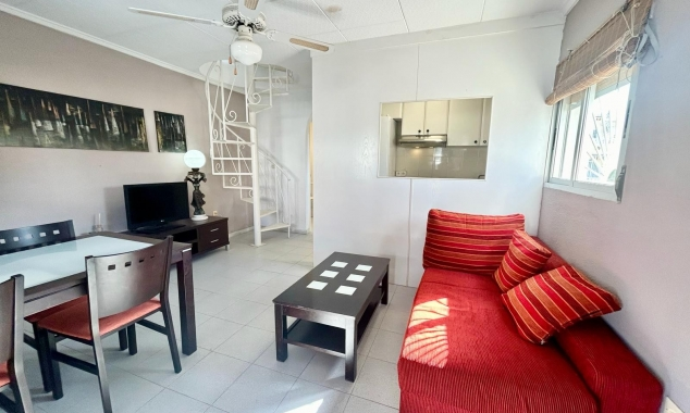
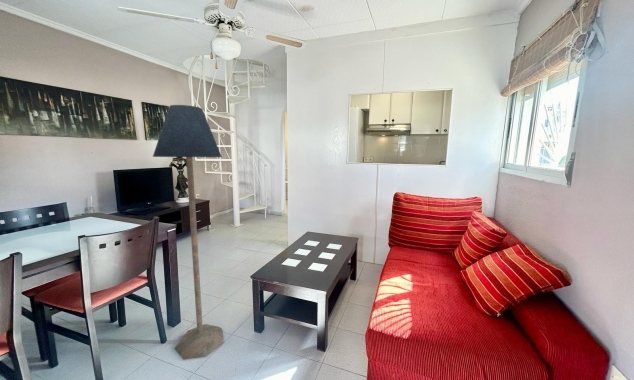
+ floor lamp (193, 232)
